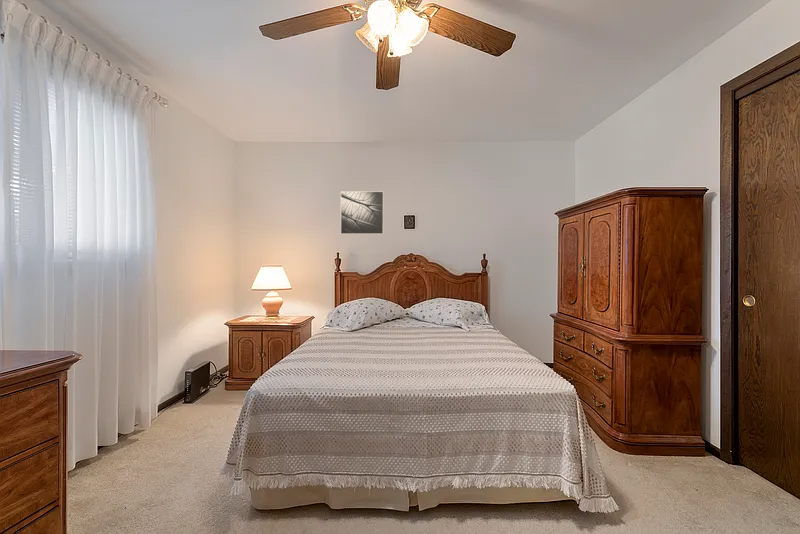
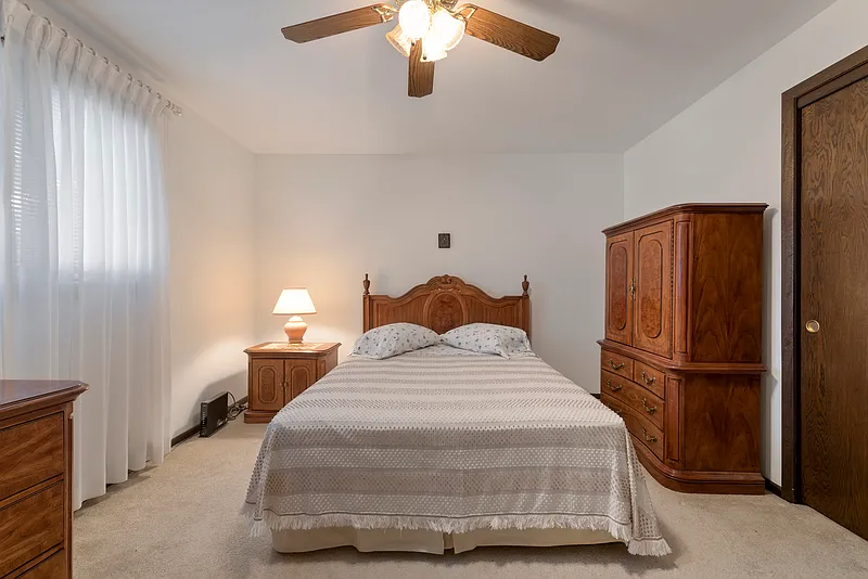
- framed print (362, 212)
